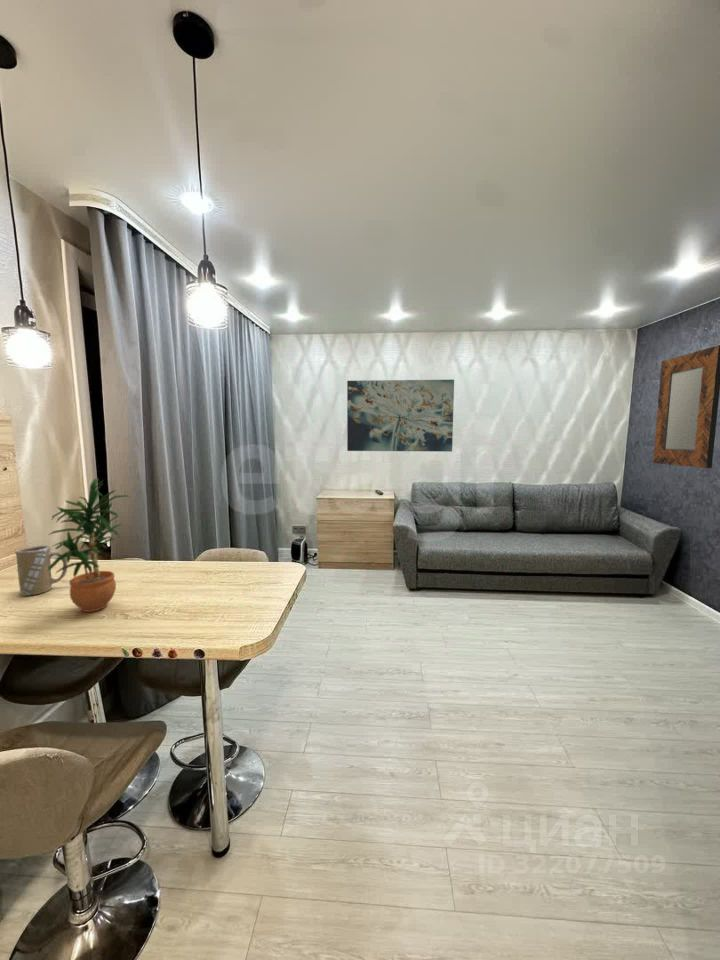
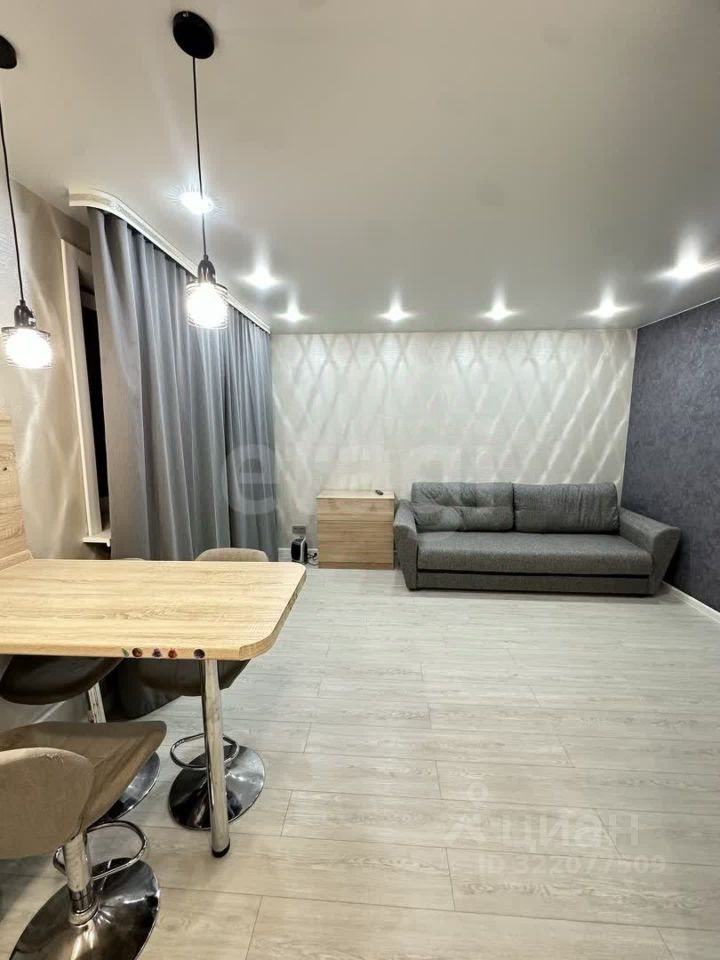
- mug (41, 567)
- home mirror (684, 410)
- potted plant (90, 546)
- wall art (399, 416)
